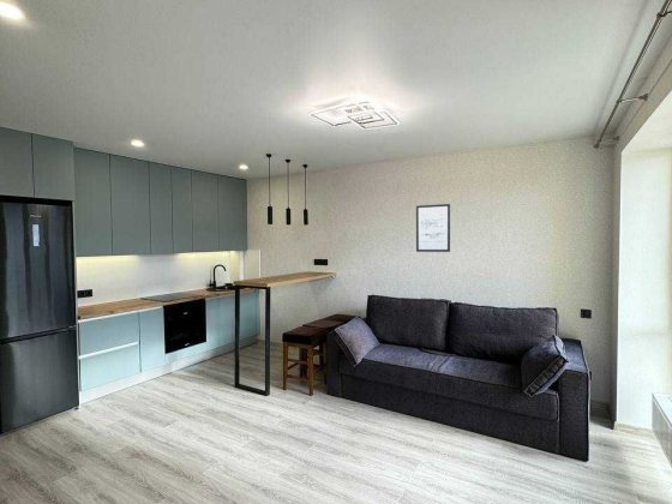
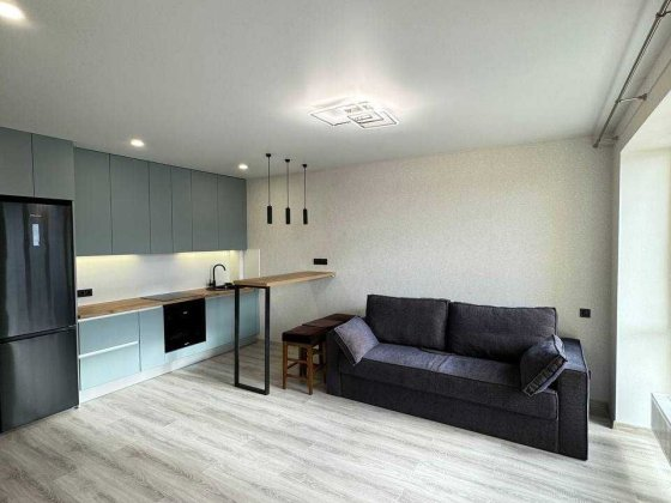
- wall art (432, 228)
